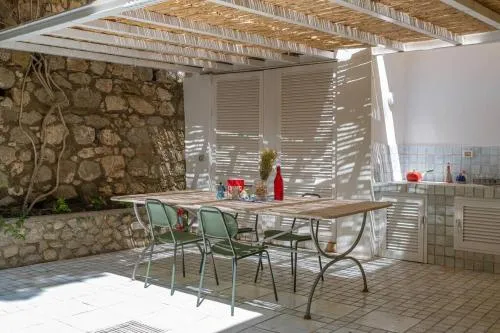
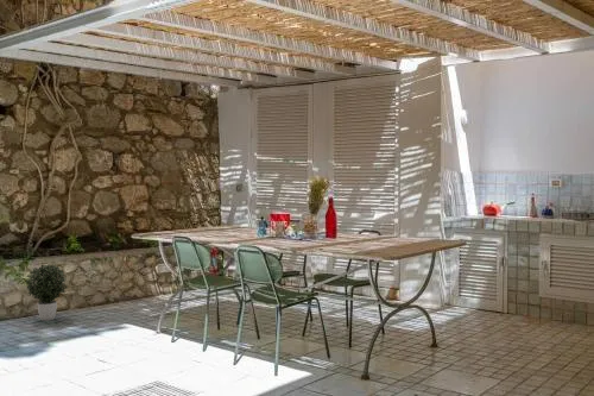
+ potted plant (48, 291)
